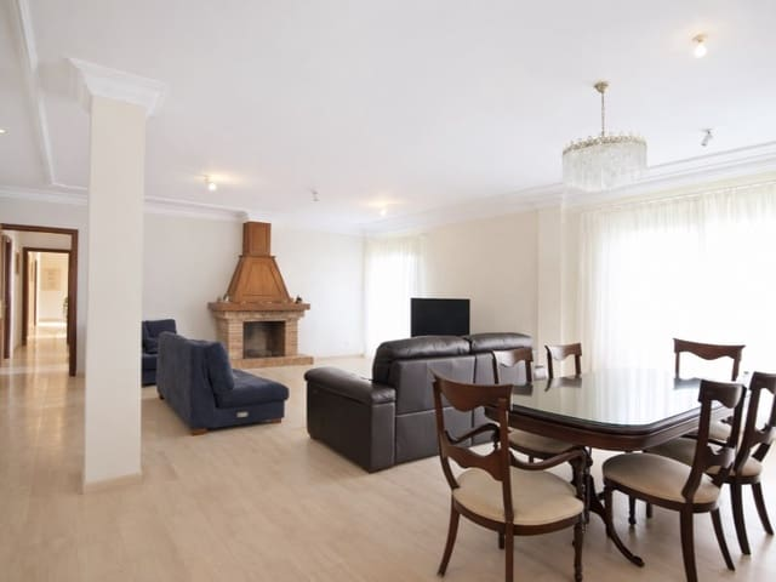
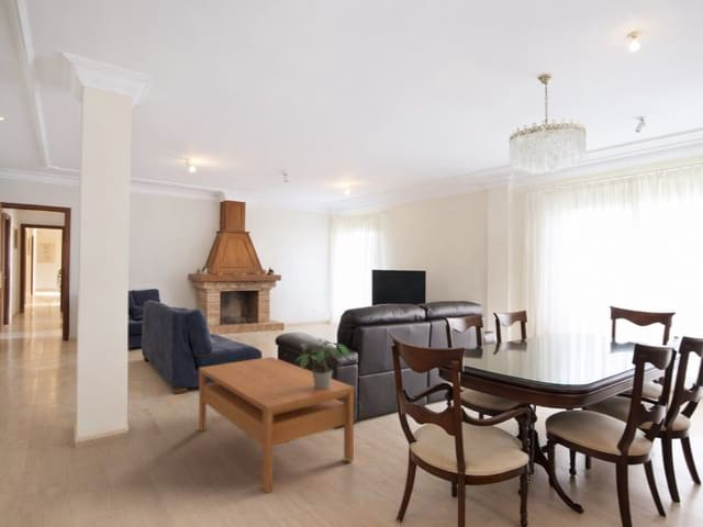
+ potted plant (317, 363)
+ coffee table (269, 410)
